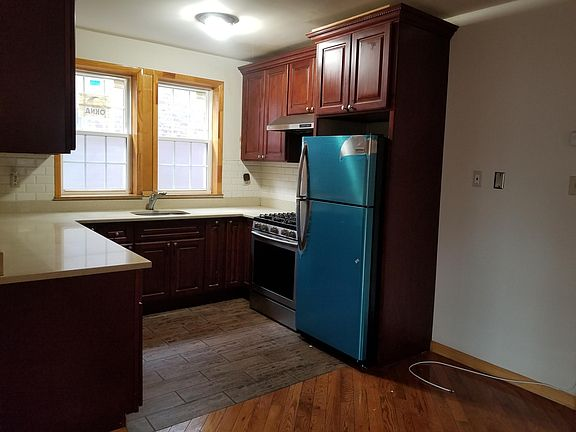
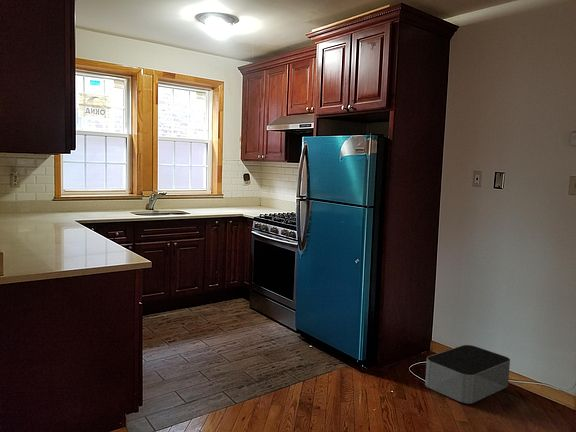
+ storage bin (467, 371)
